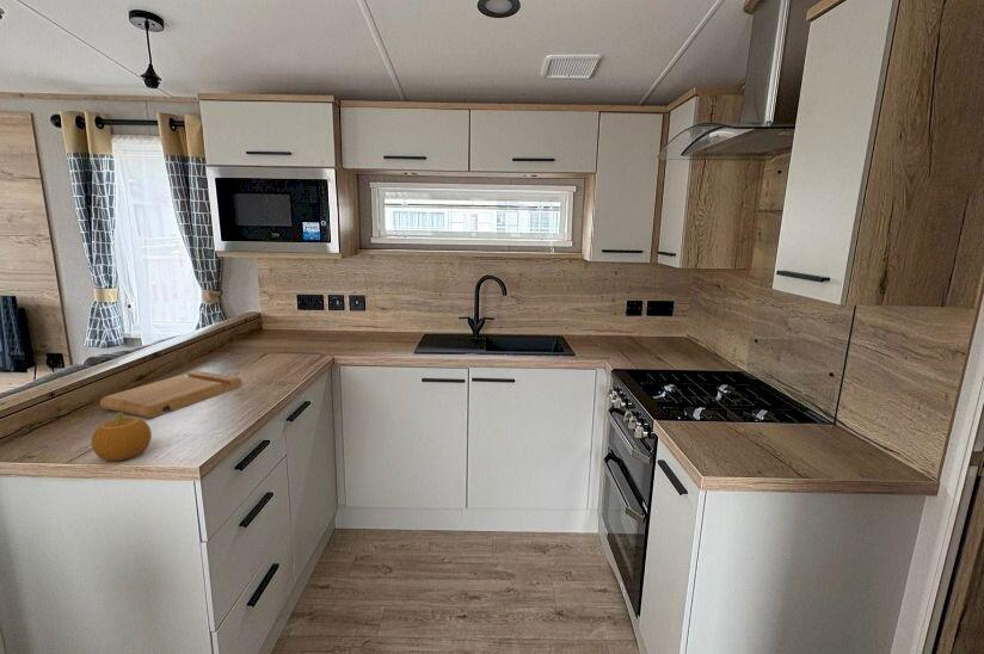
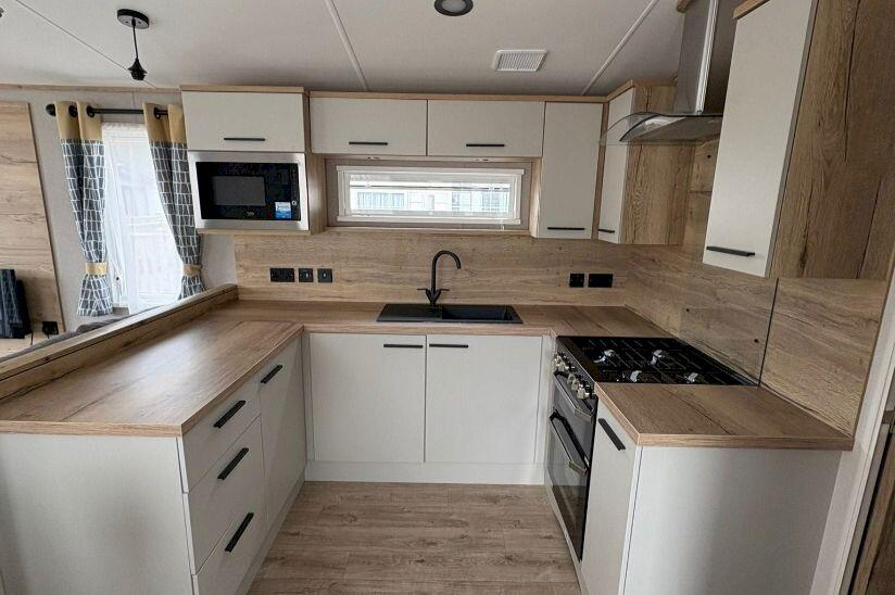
- fruit (121, 433)
- cutting board (176, 391)
